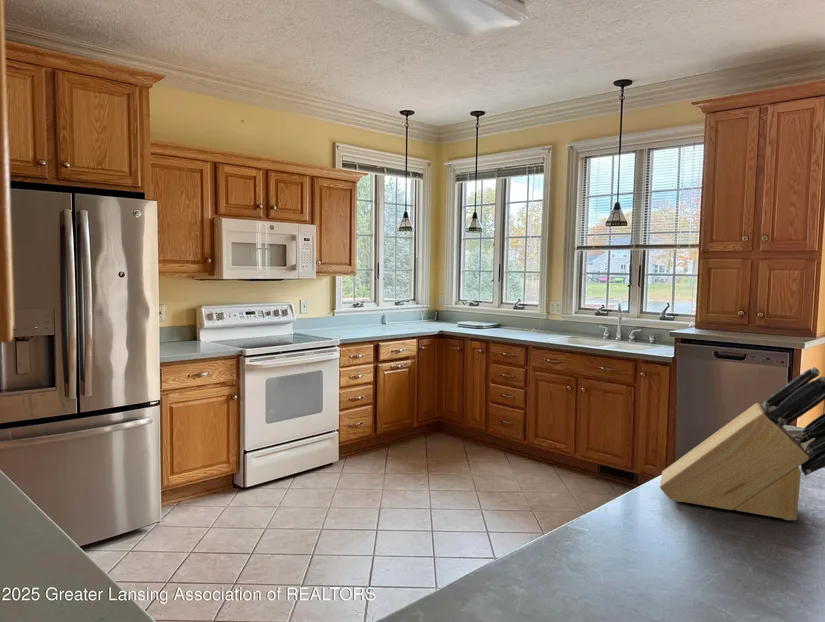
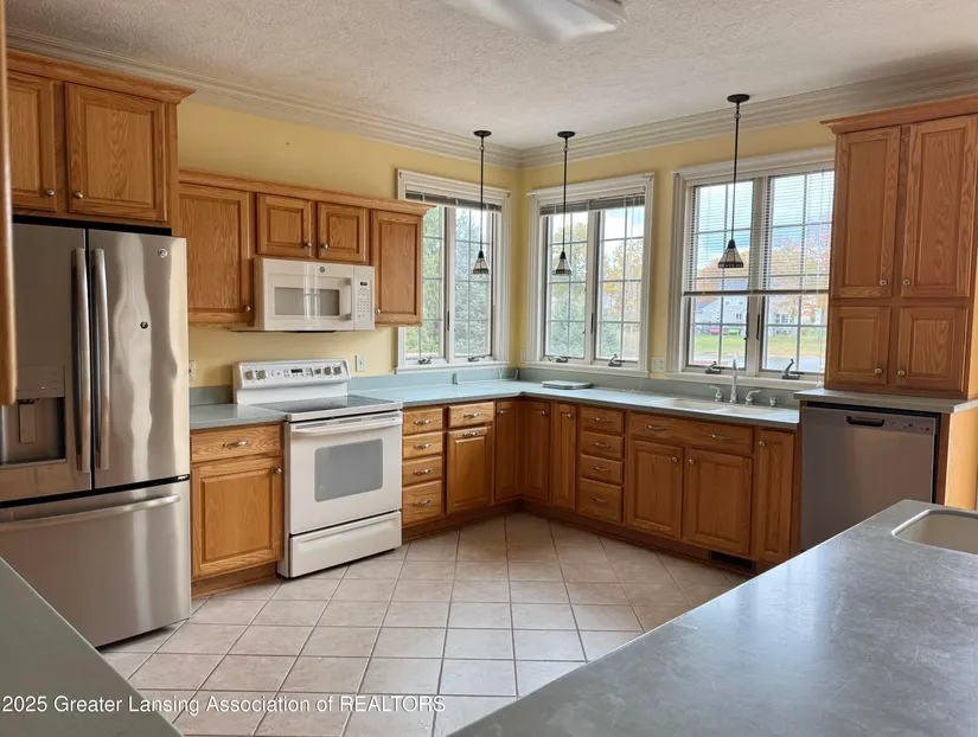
- knife block (752, 436)
